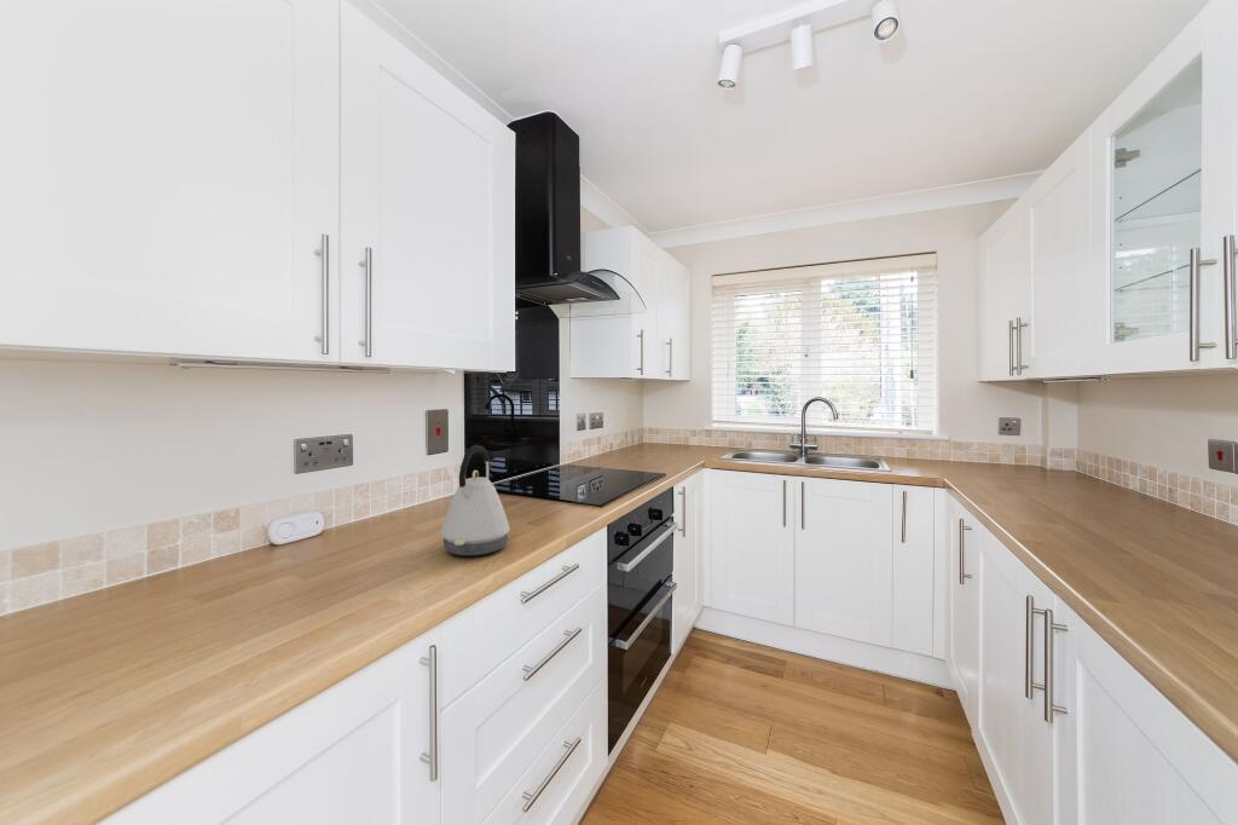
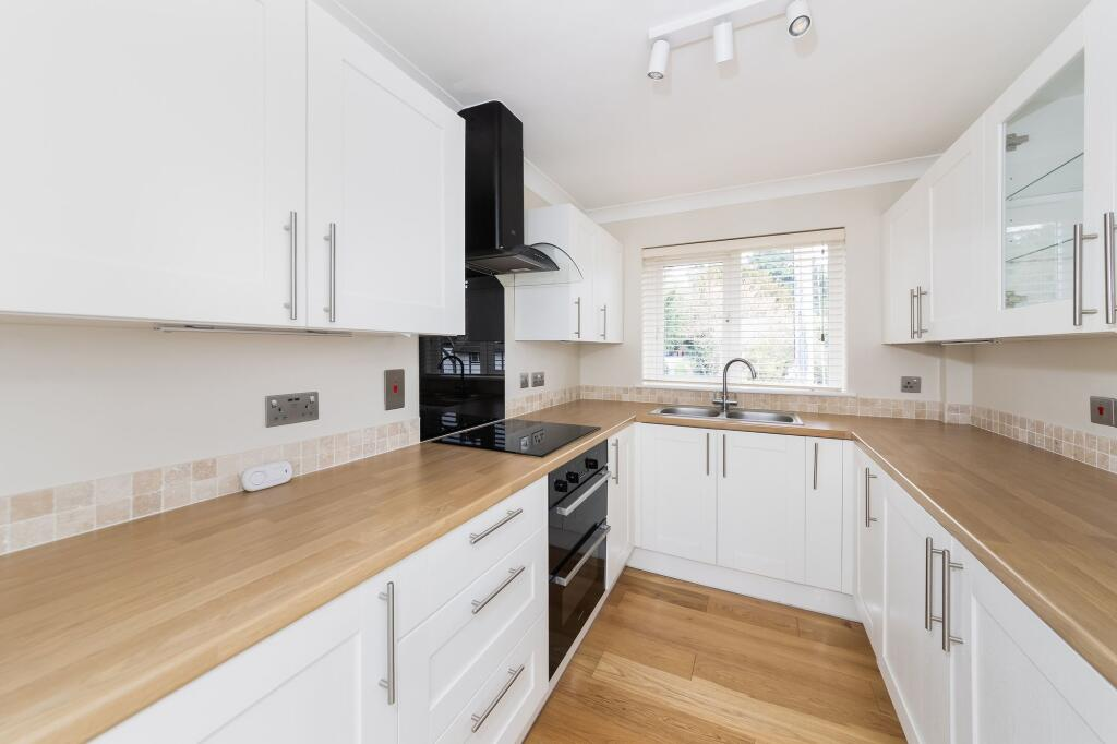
- kettle (476, 496)
